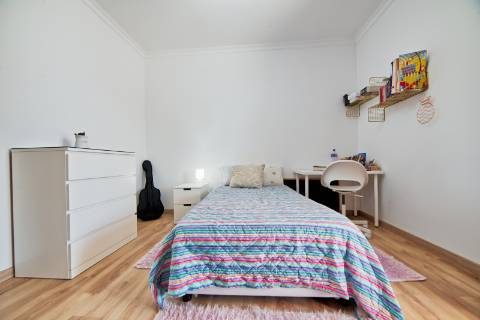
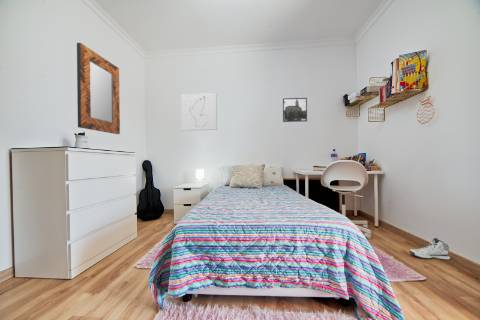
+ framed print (294, 109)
+ home mirror (101, 94)
+ sneaker (428, 246)
+ wall art (199, 112)
